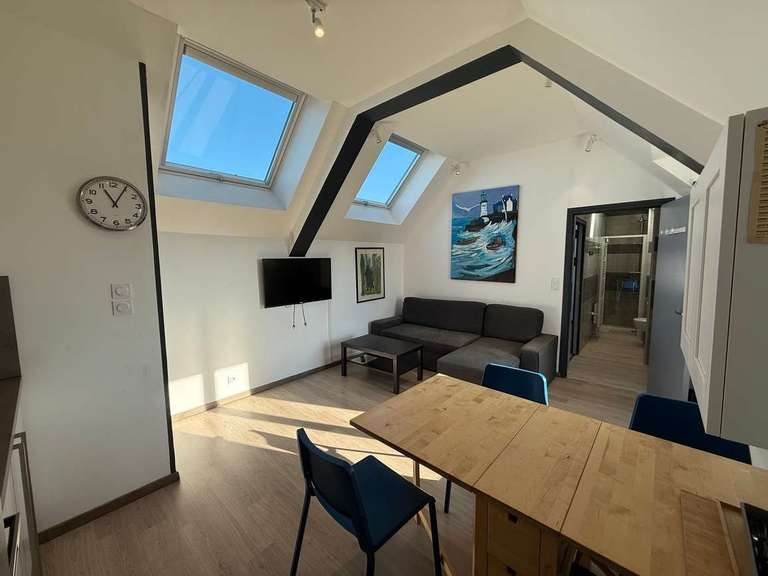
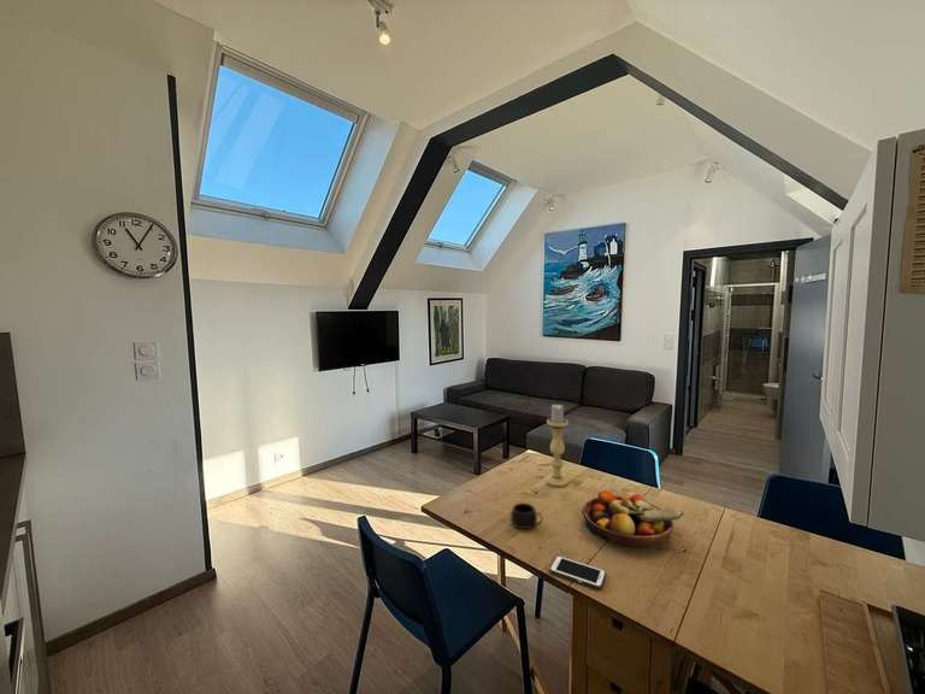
+ cell phone (577, 571)
+ fruit bowl (626, 511)
+ candle holder (556, 442)
+ mug (526, 516)
